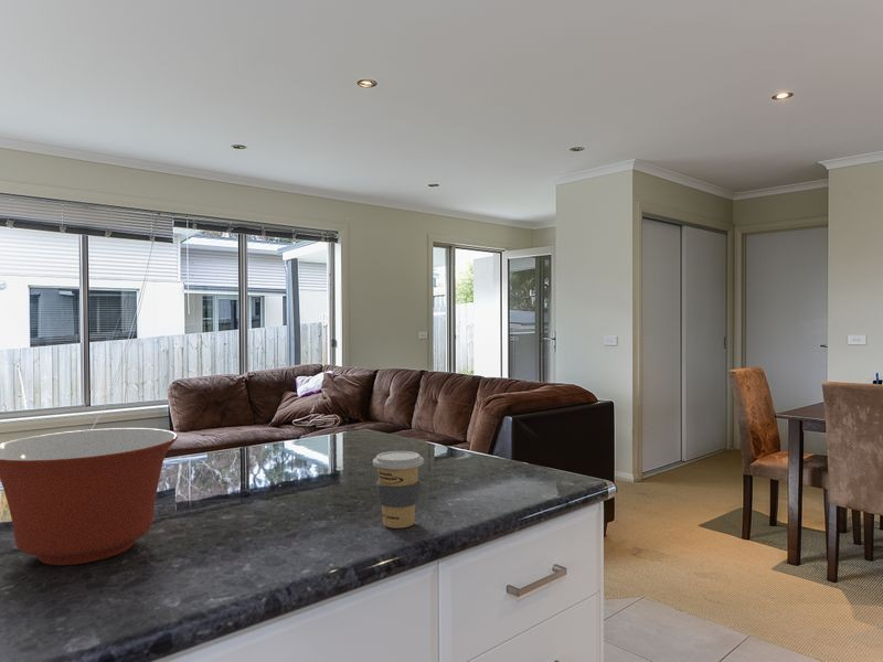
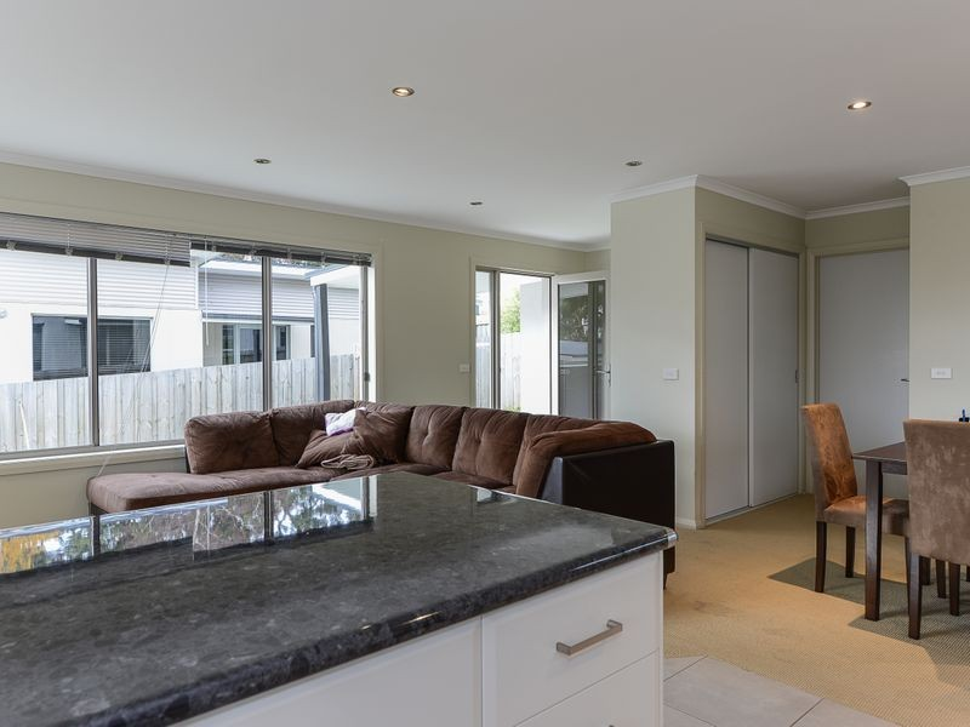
- coffee cup (398, 489)
- mixing bowl (86, 494)
